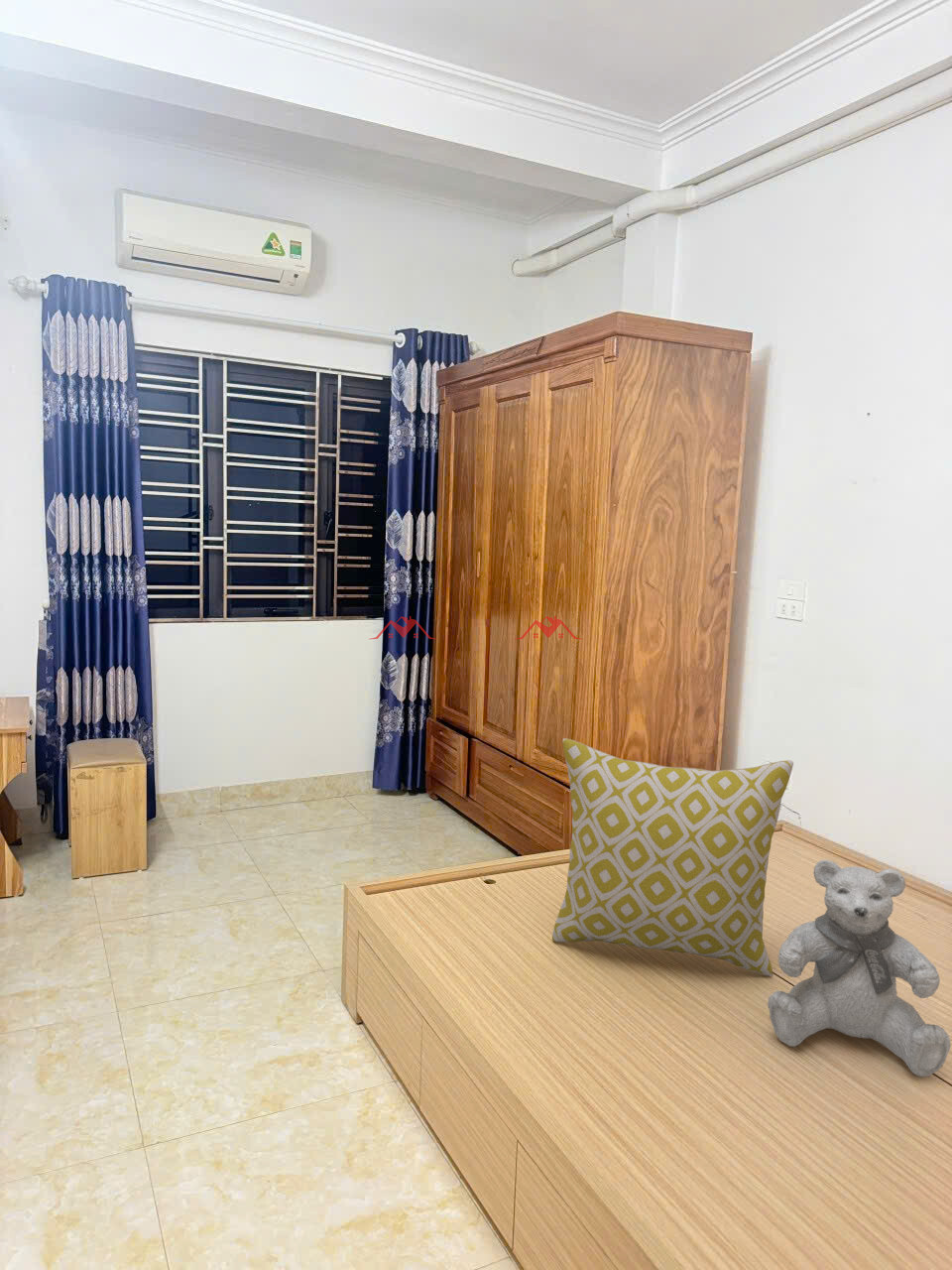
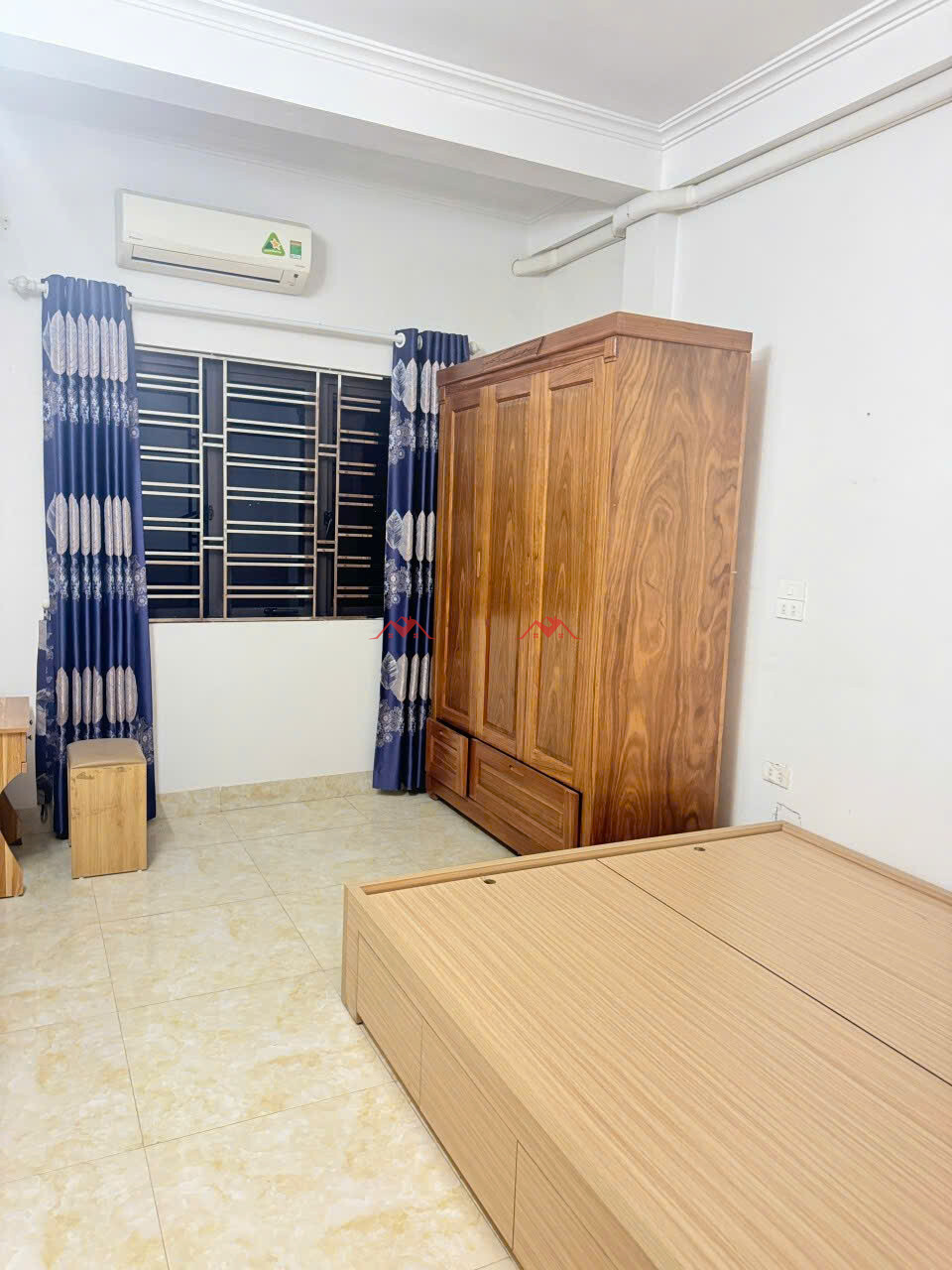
- teddy bear (863, 966)
- pillow (666, 854)
